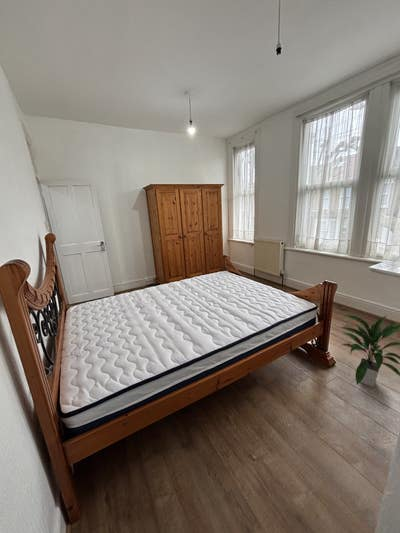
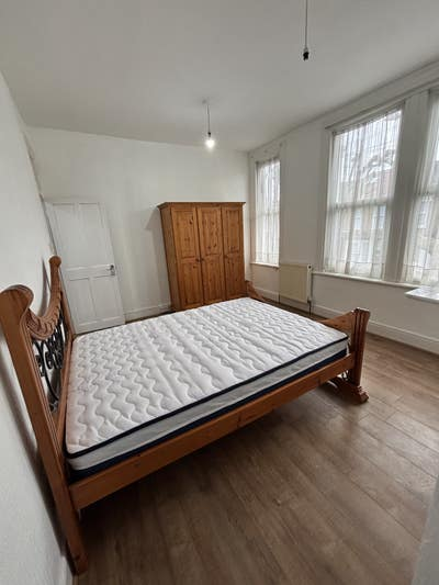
- indoor plant (369, 349)
